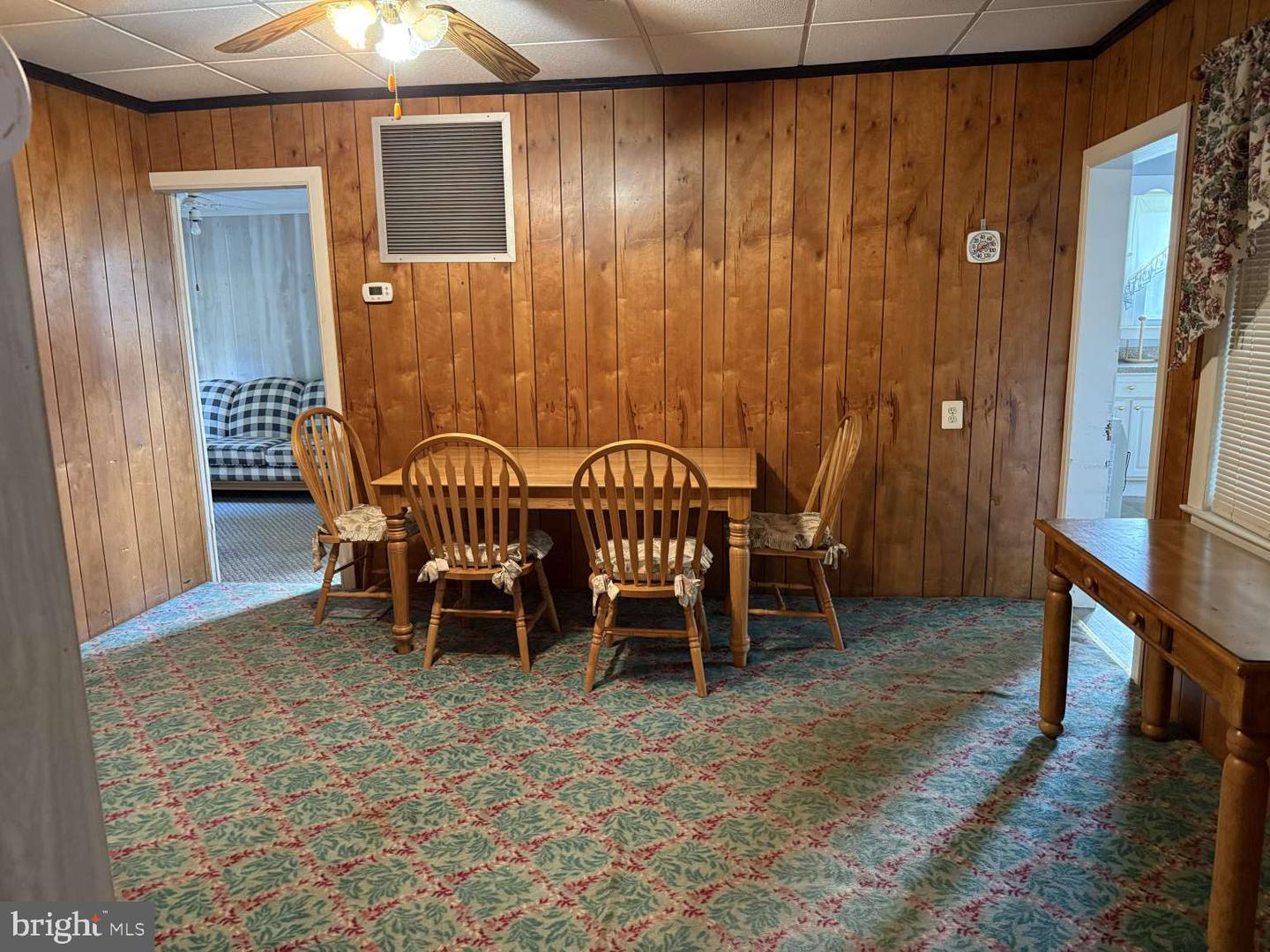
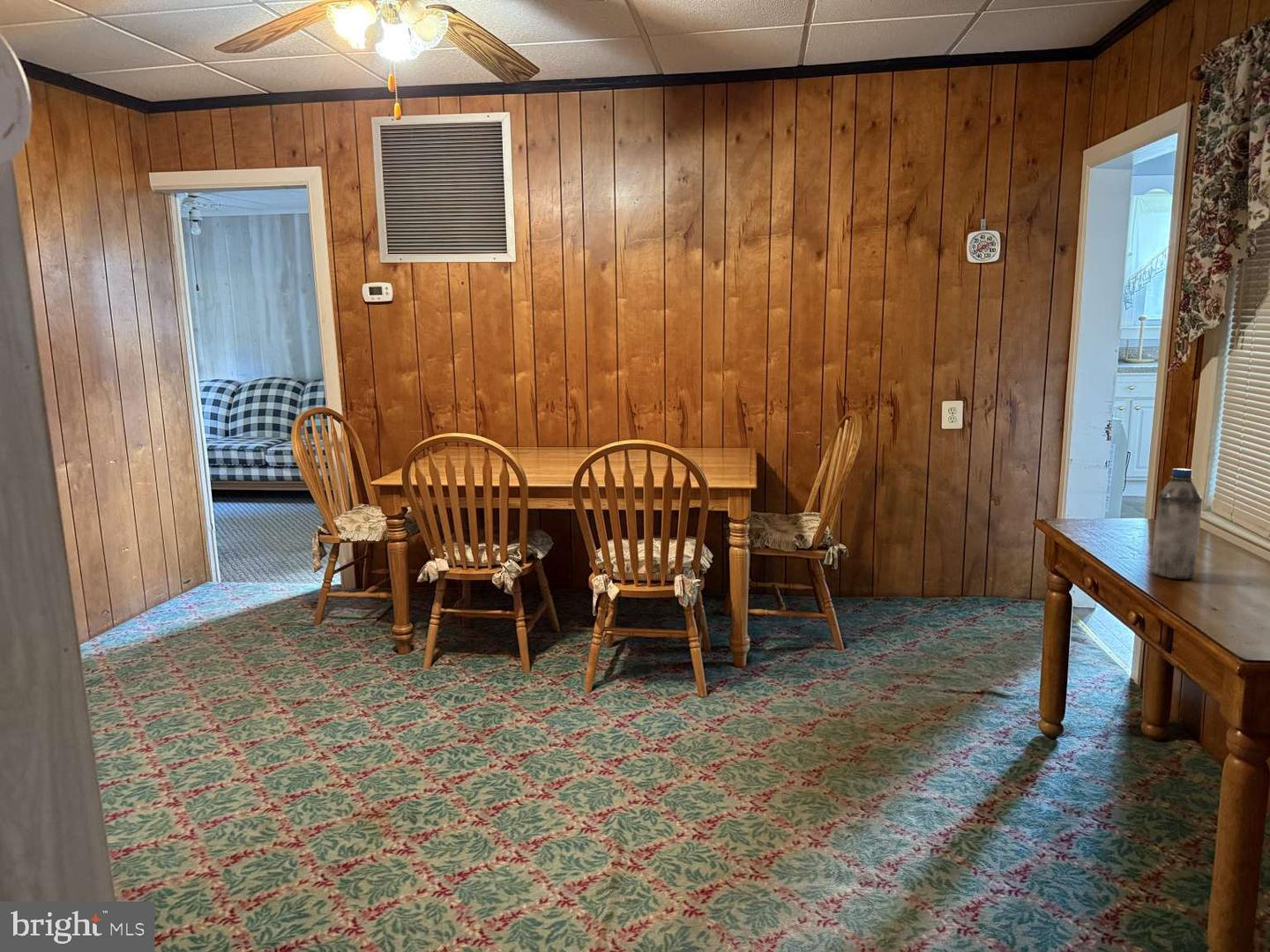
+ water bottle (1177, 522)
